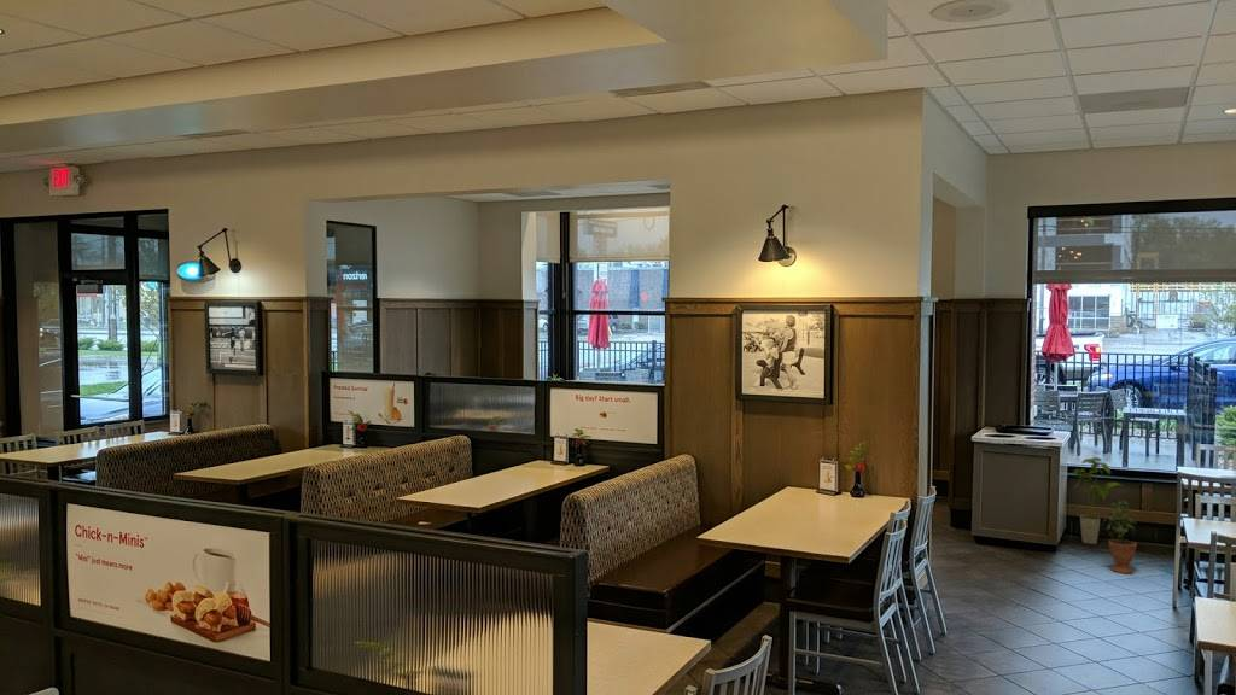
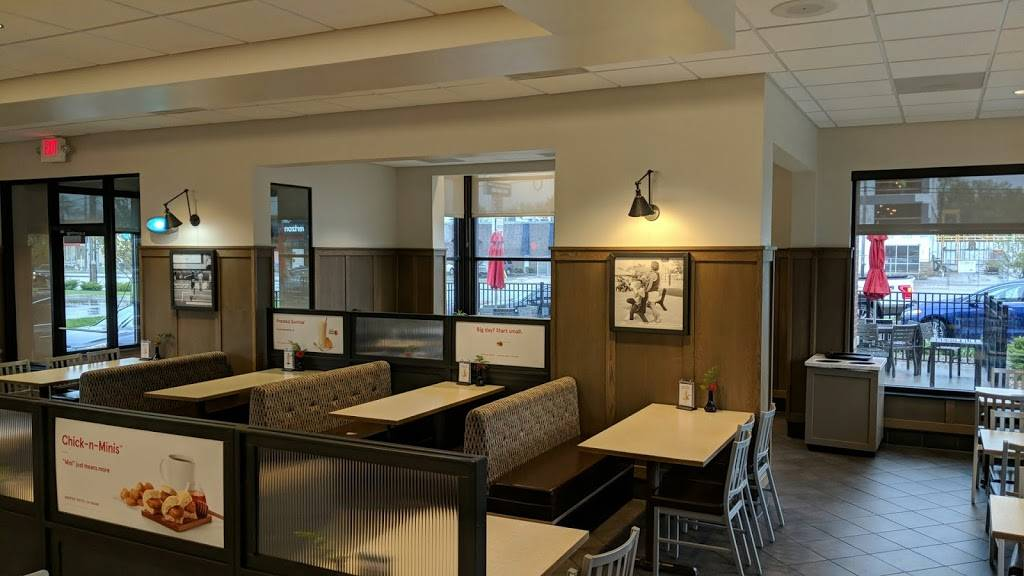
- house plant (1096, 500)
- potted plant (1119, 533)
